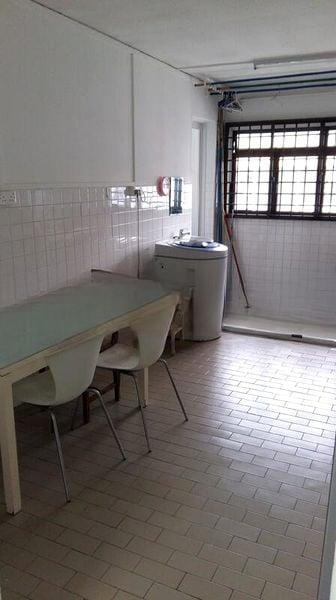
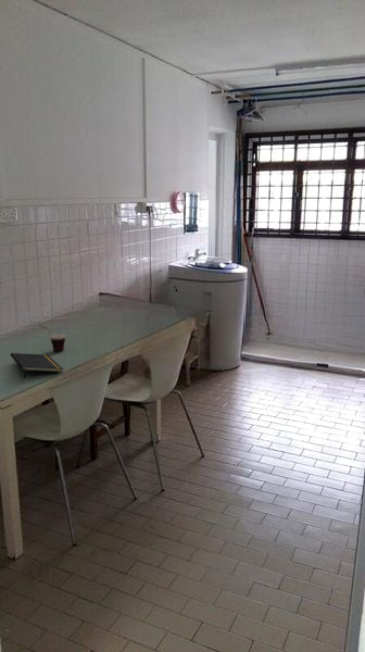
+ notepad (36, 362)
+ cup (51, 338)
